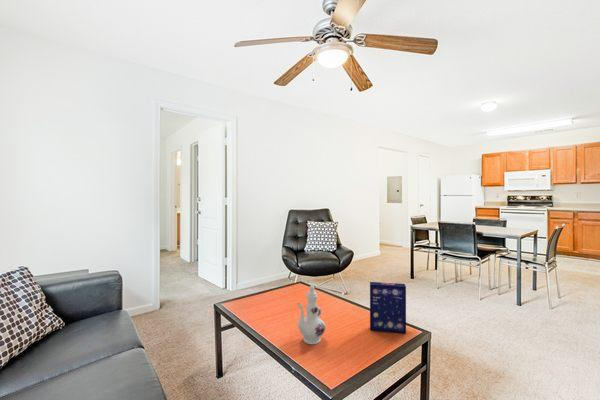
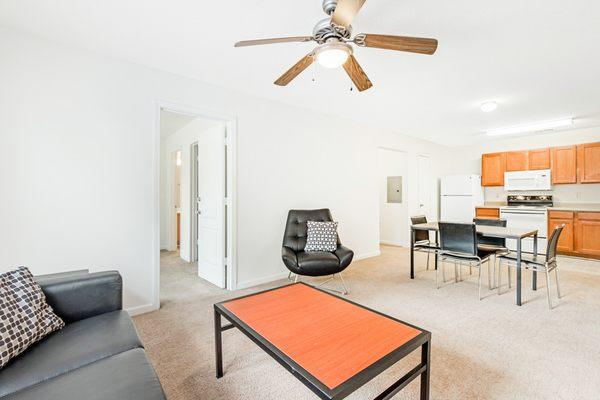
- chinaware (309, 313)
- cereal box (387, 306)
